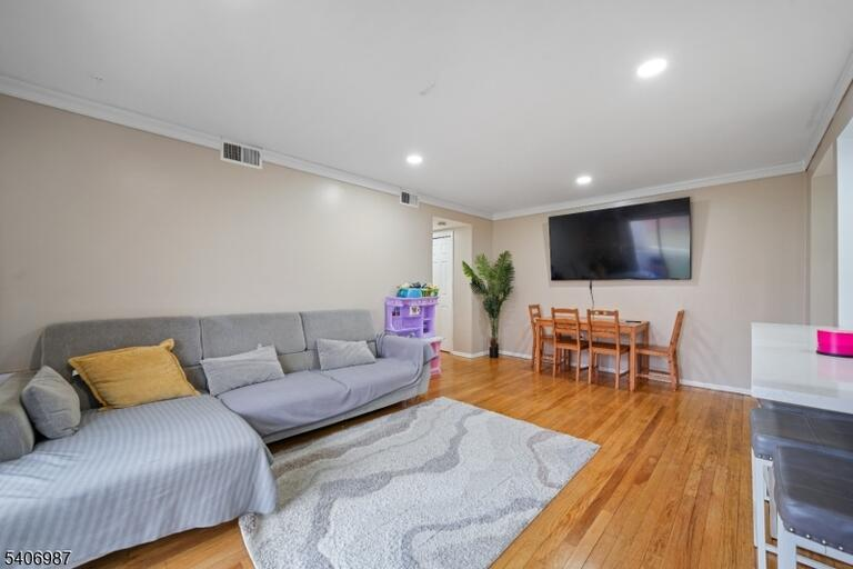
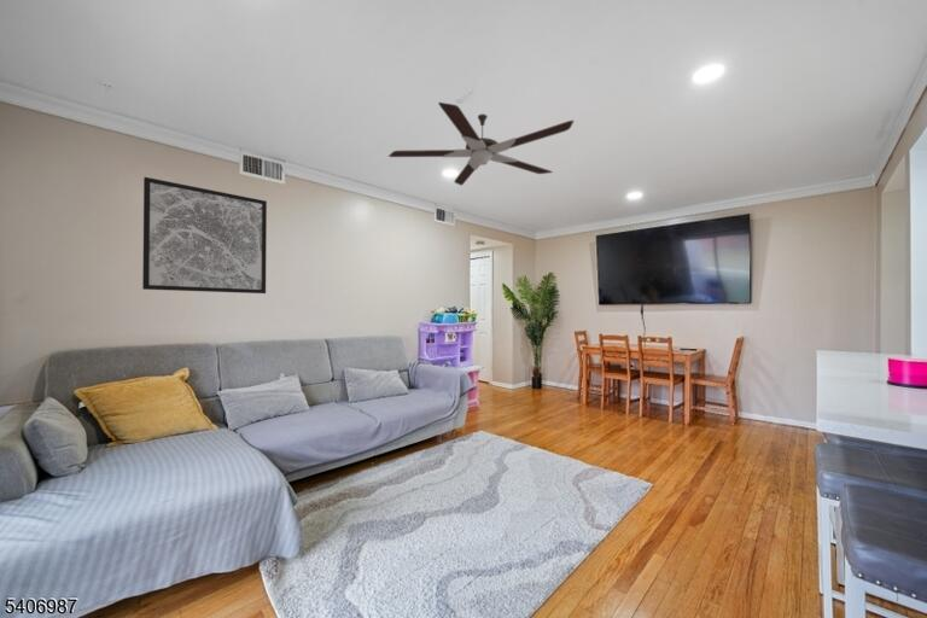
+ ceiling fan (474, 140)
+ wall art (210, 240)
